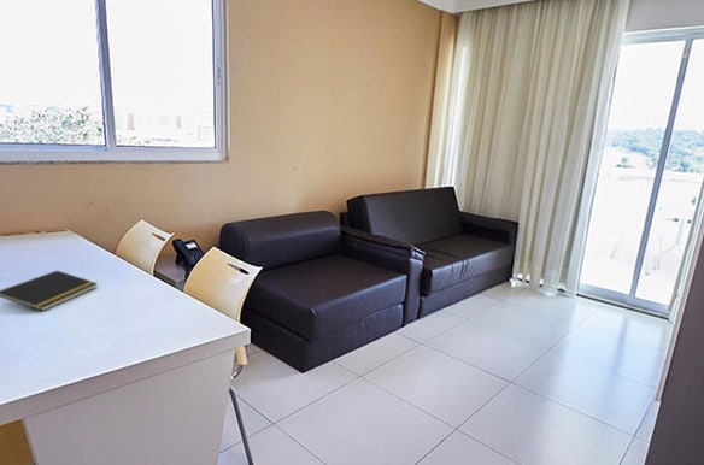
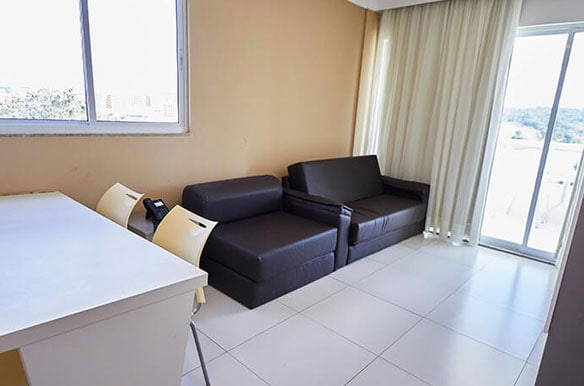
- notepad (49, 288)
